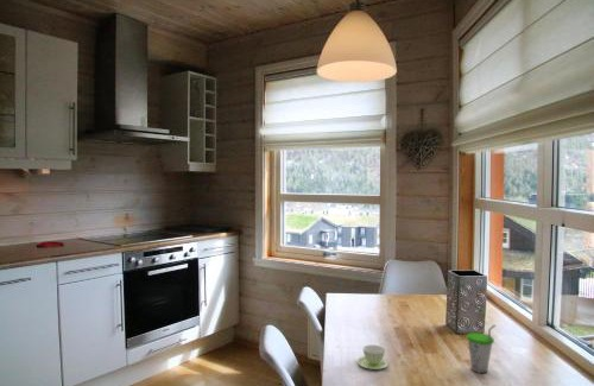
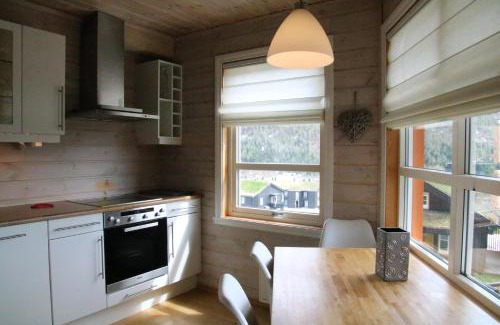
- cup (372, 356)
- cup (479, 346)
